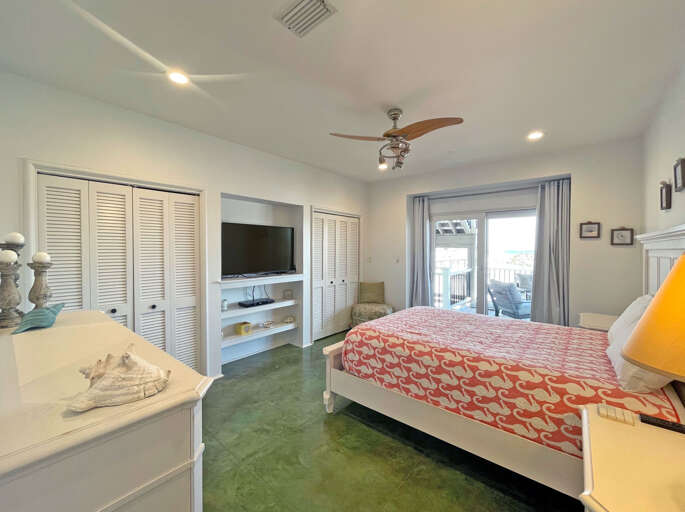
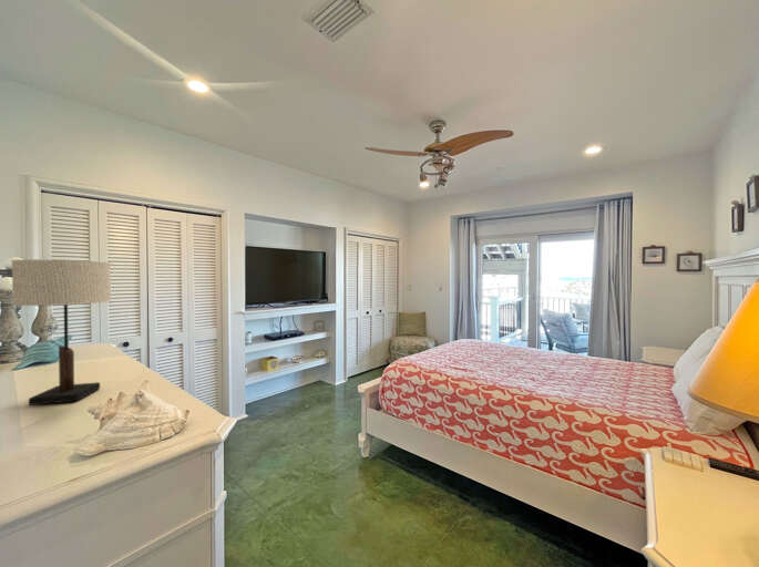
+ table lamp (65, 329)
